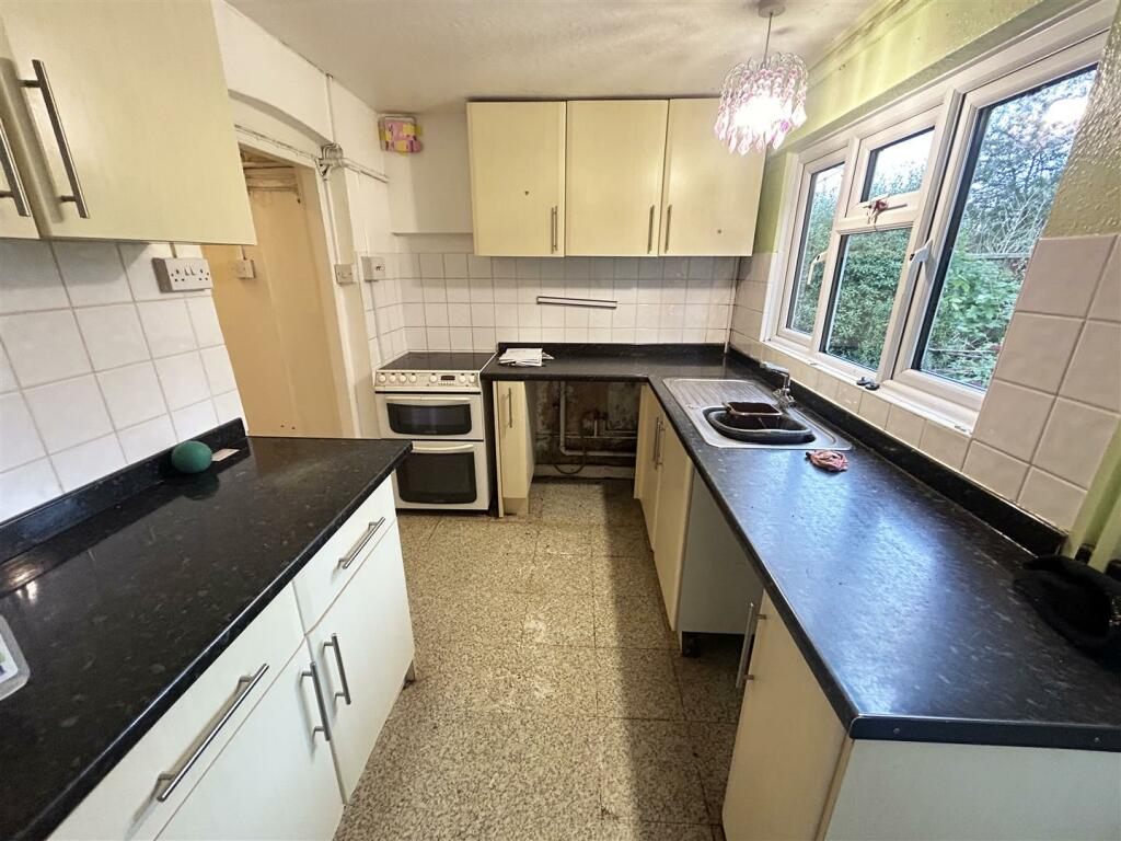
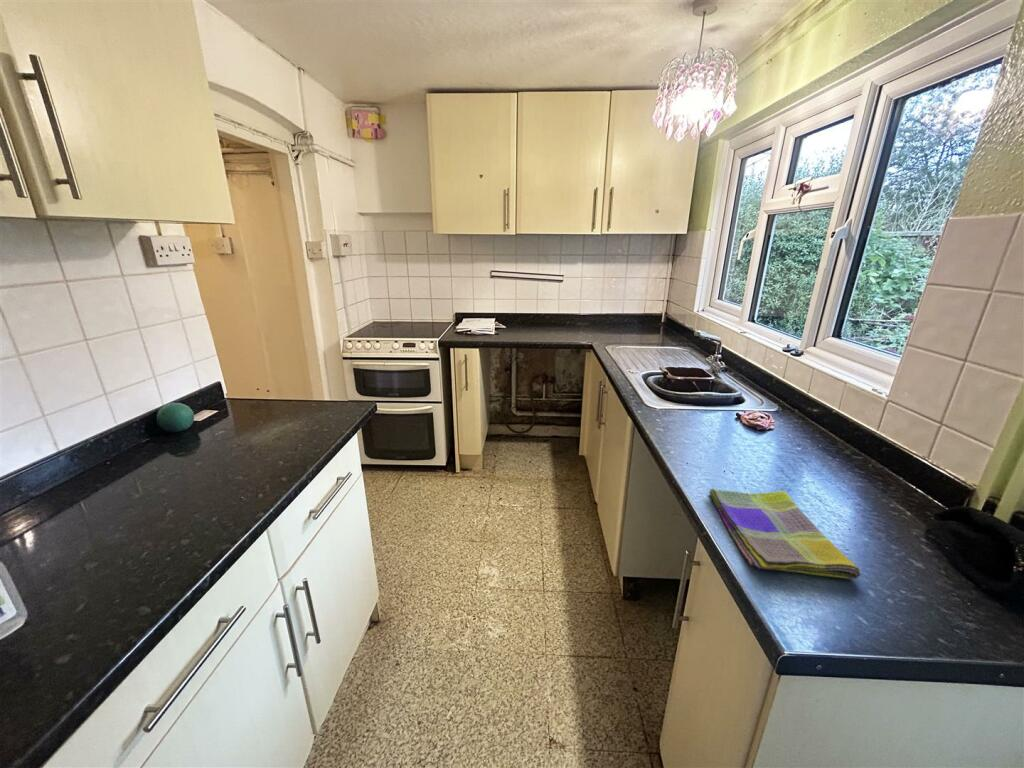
+ dish towel (774, 526)
